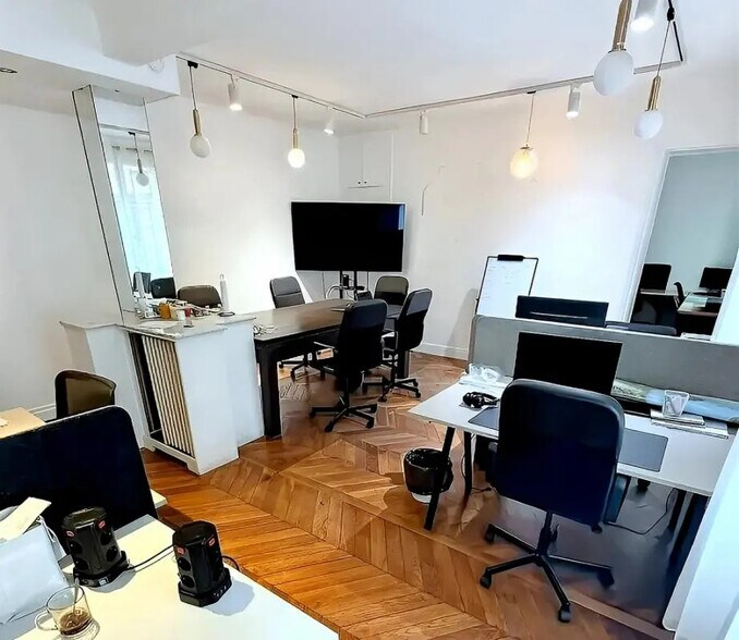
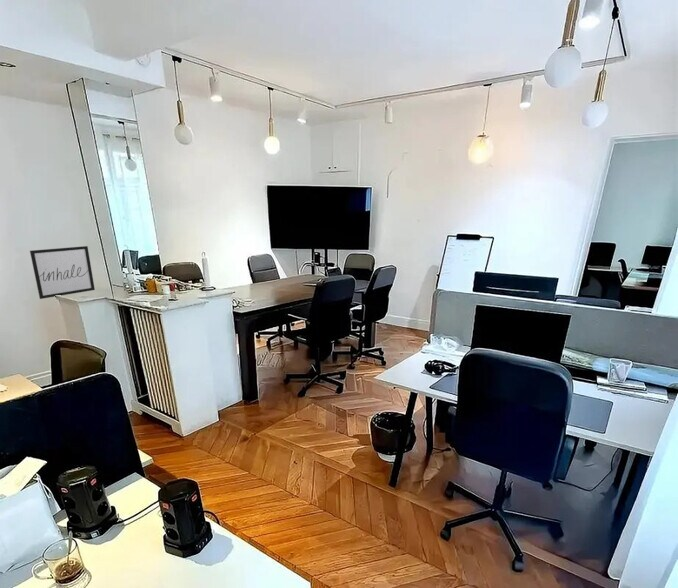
+ wall art (64, 271)
